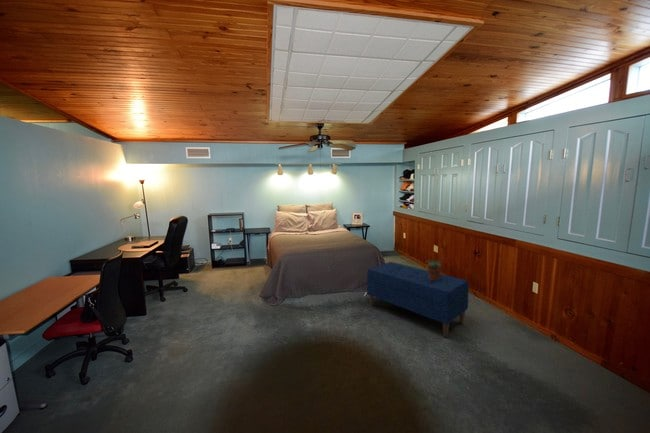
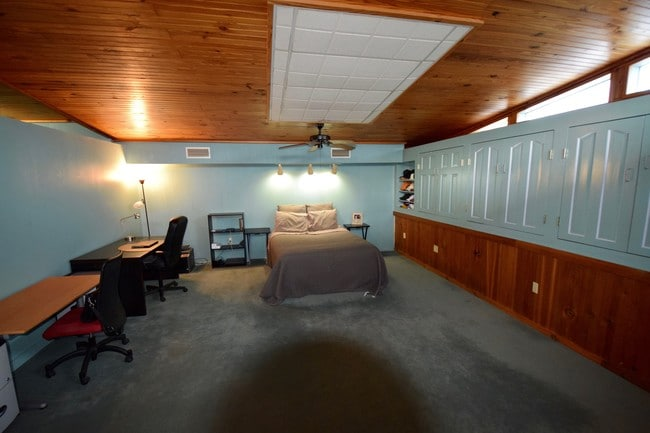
- potted plant (434, 269)
- bench (413, 294)
